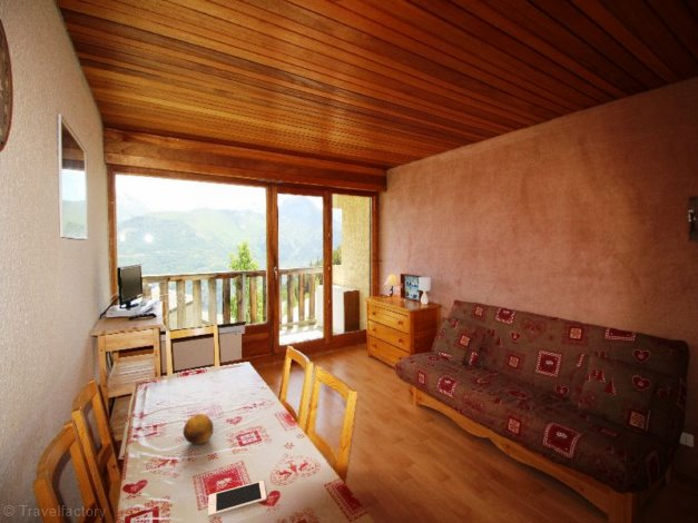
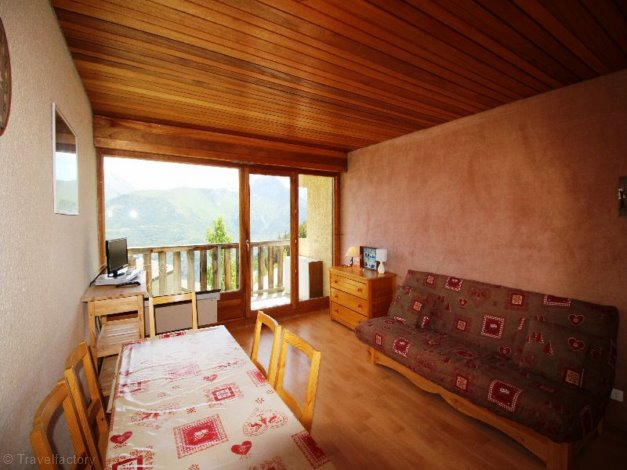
- fruit (198, 428)
- cell phone (237, 496)
